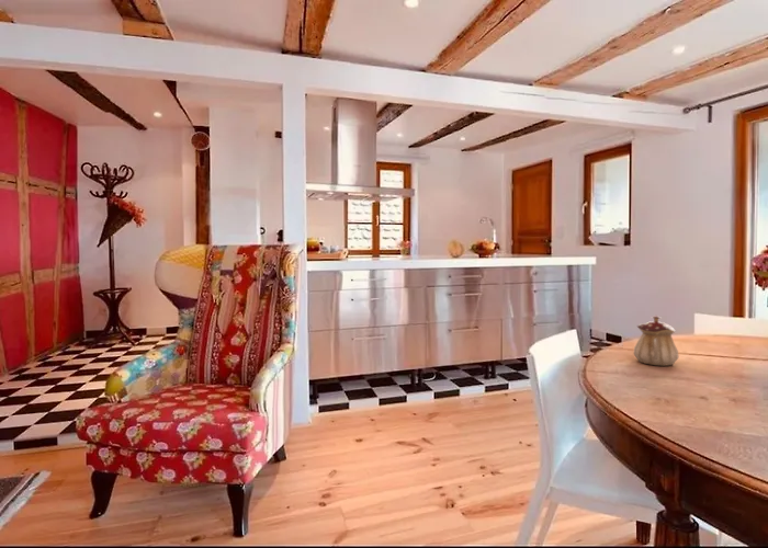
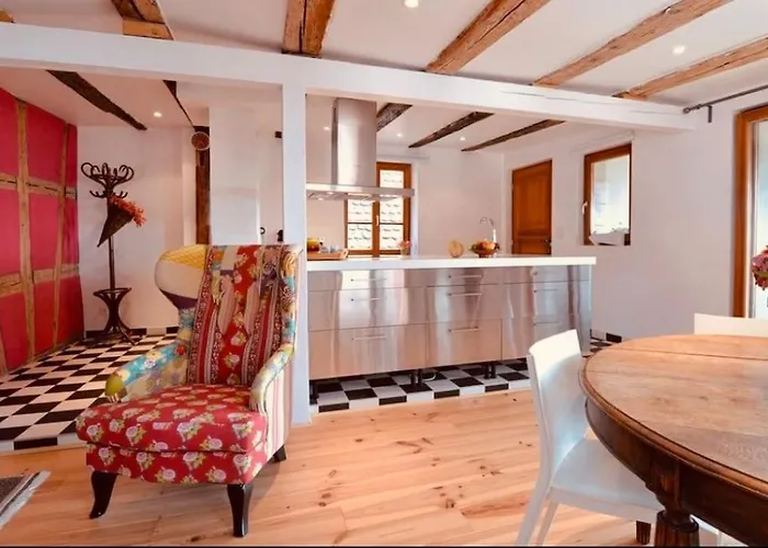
- teapot (655, 339)
